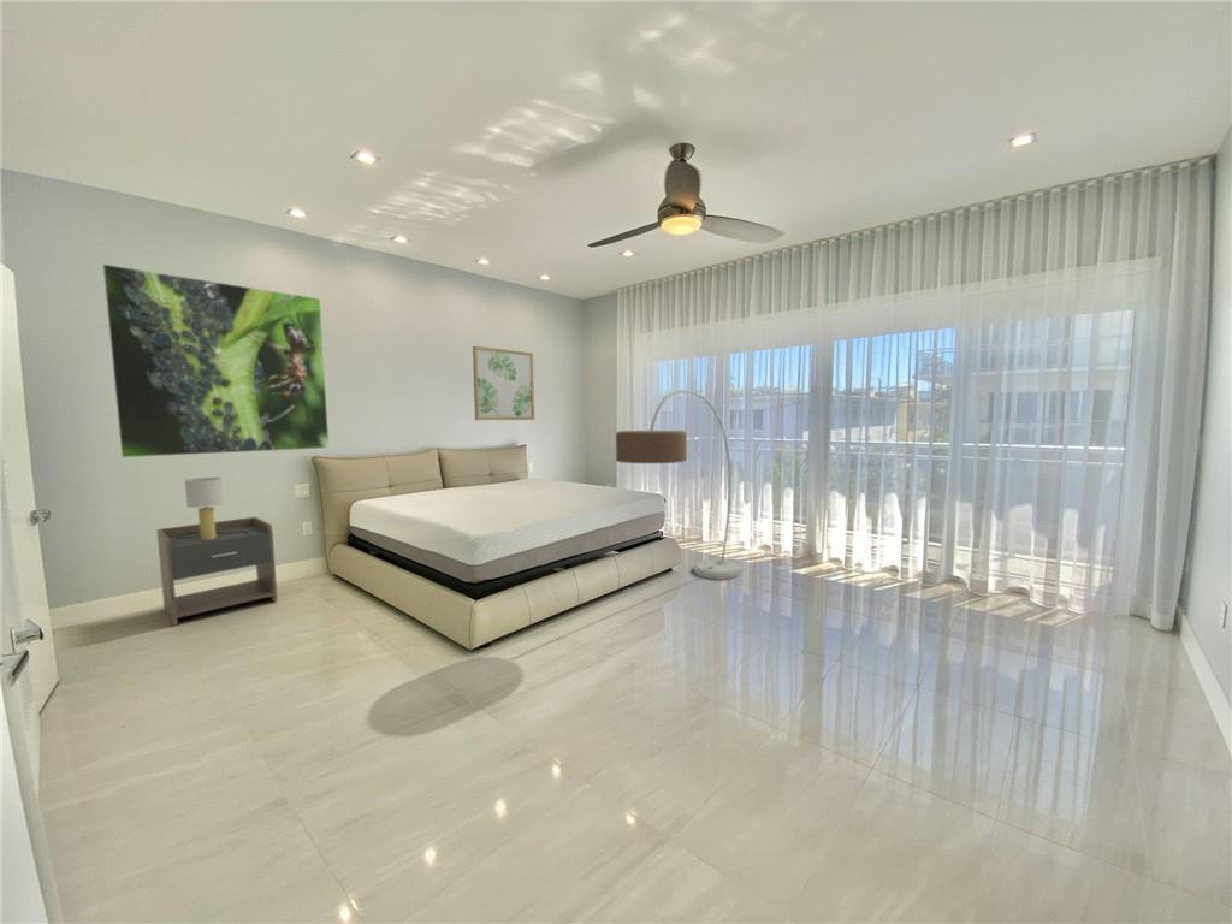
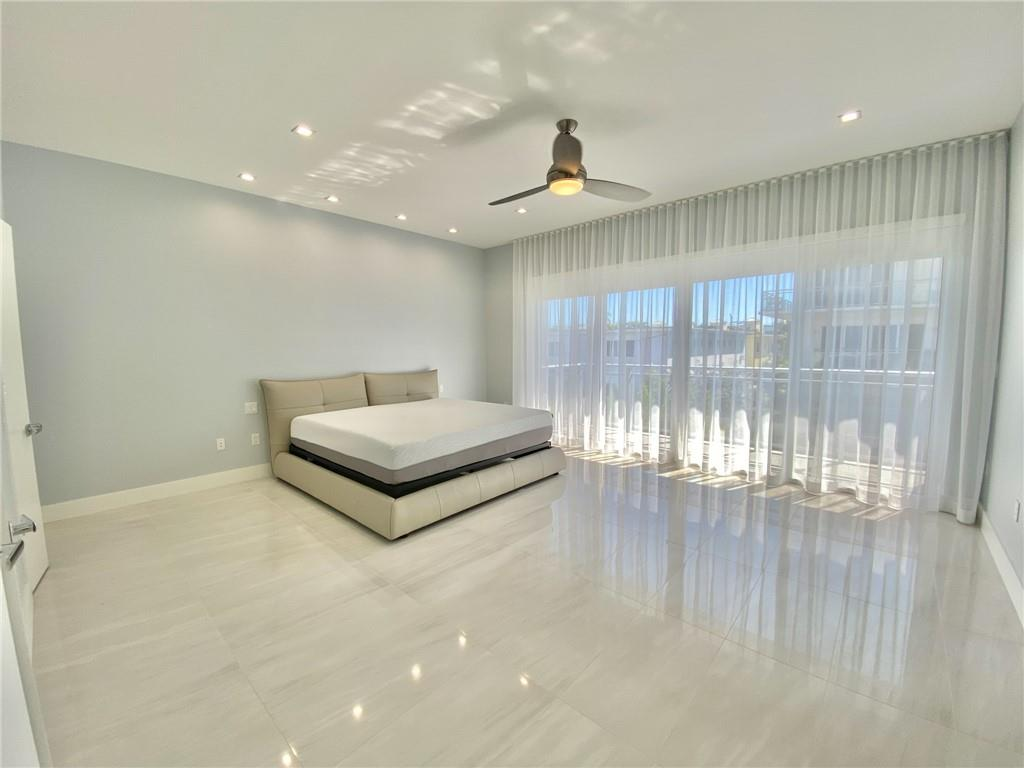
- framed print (231, 368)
- nightstand (219, 565)
- table lamp (209, 505)
- wall art (505, 385)
- floor lamp (683, 461)
